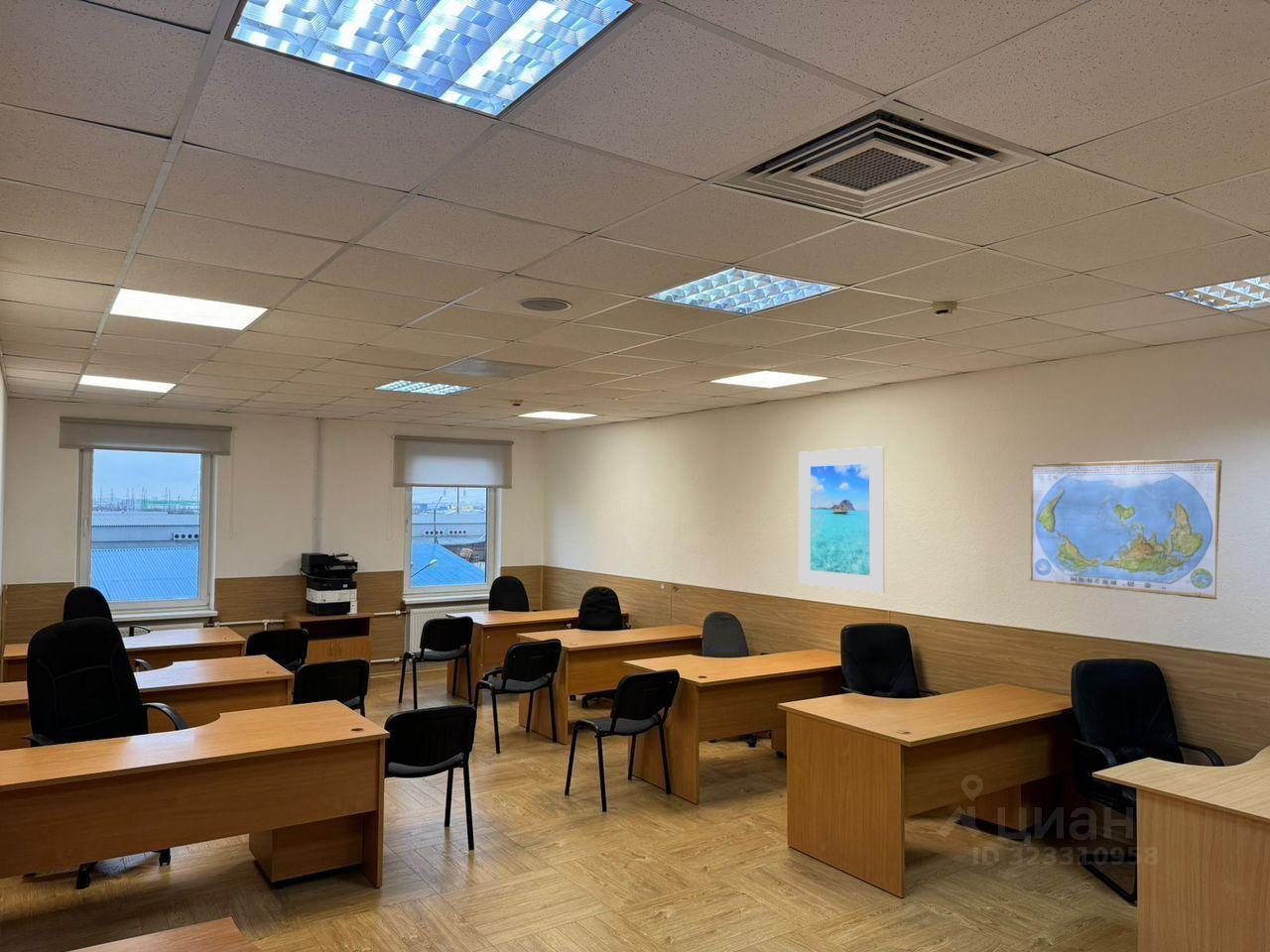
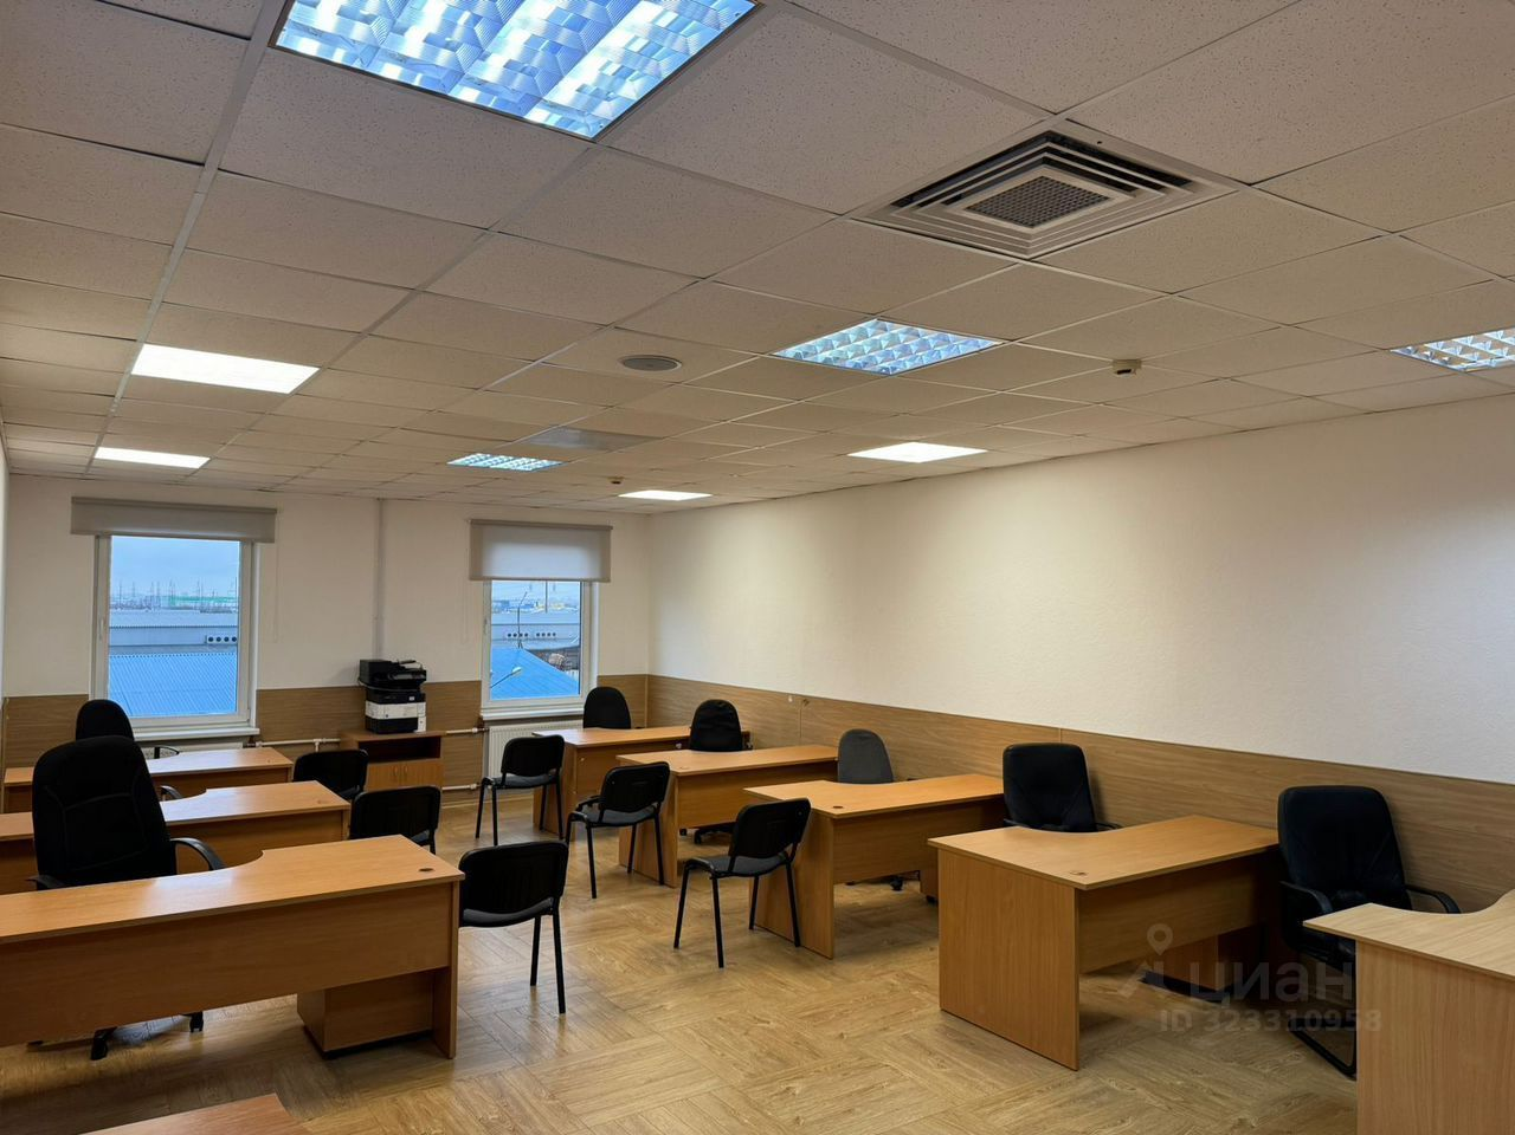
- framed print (839, 519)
- world map (1117, 526)
